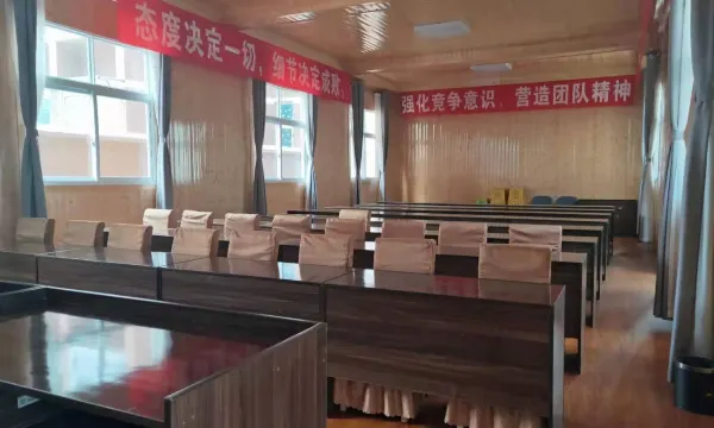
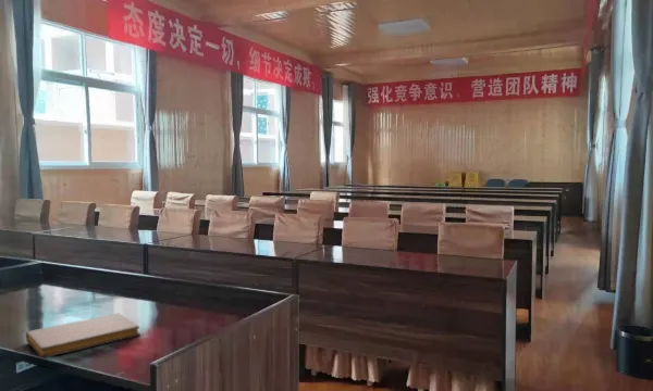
+ notebook (84, 332)
